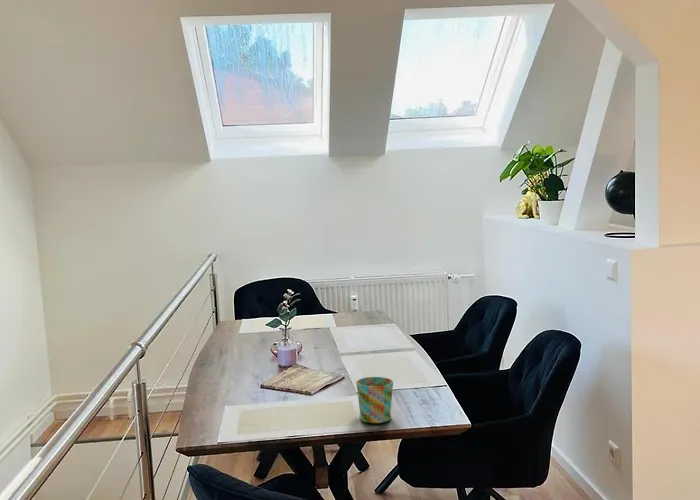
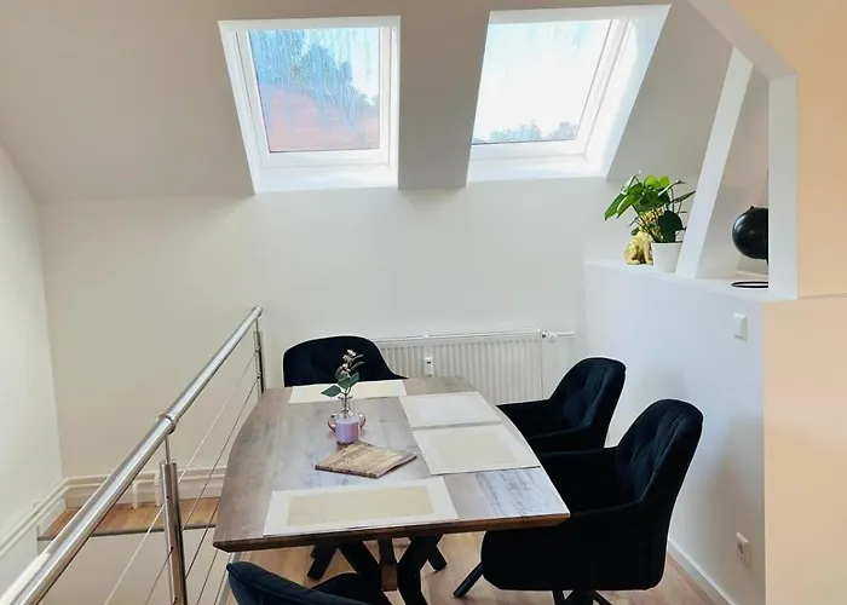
- mug (372, 398)
